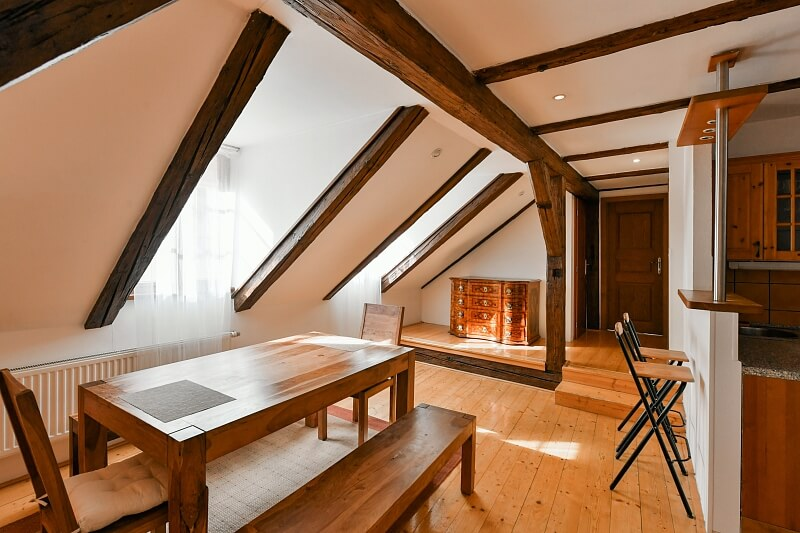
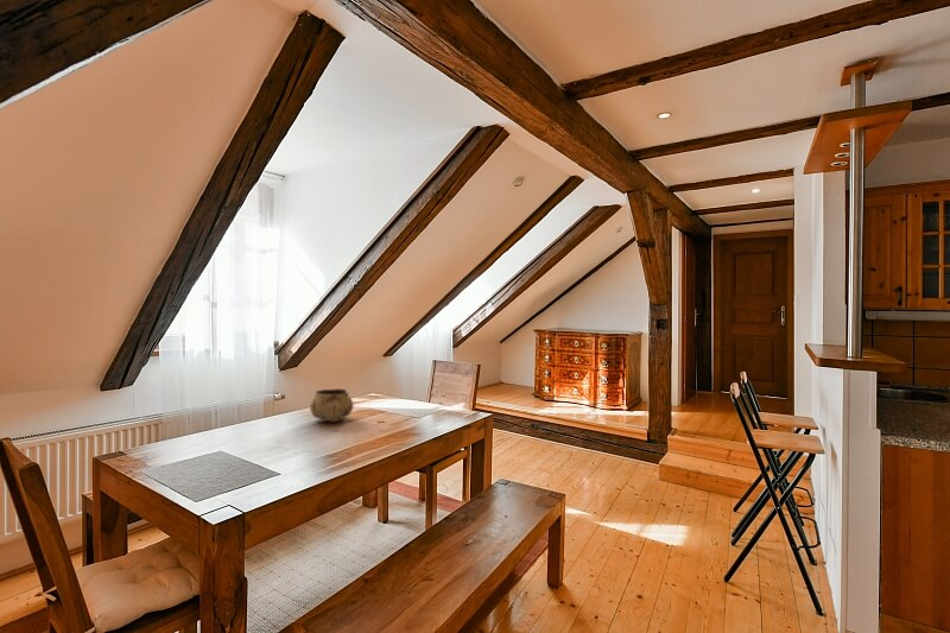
+ decorative bowl (331, 405)
